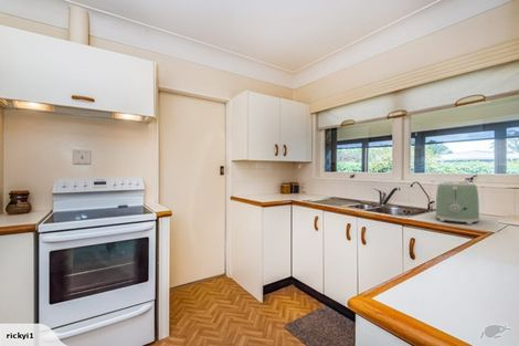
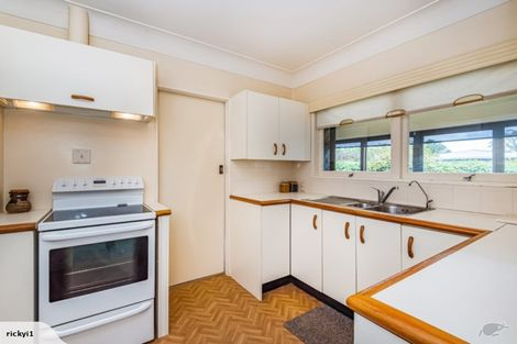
- toaster (456, 200)
